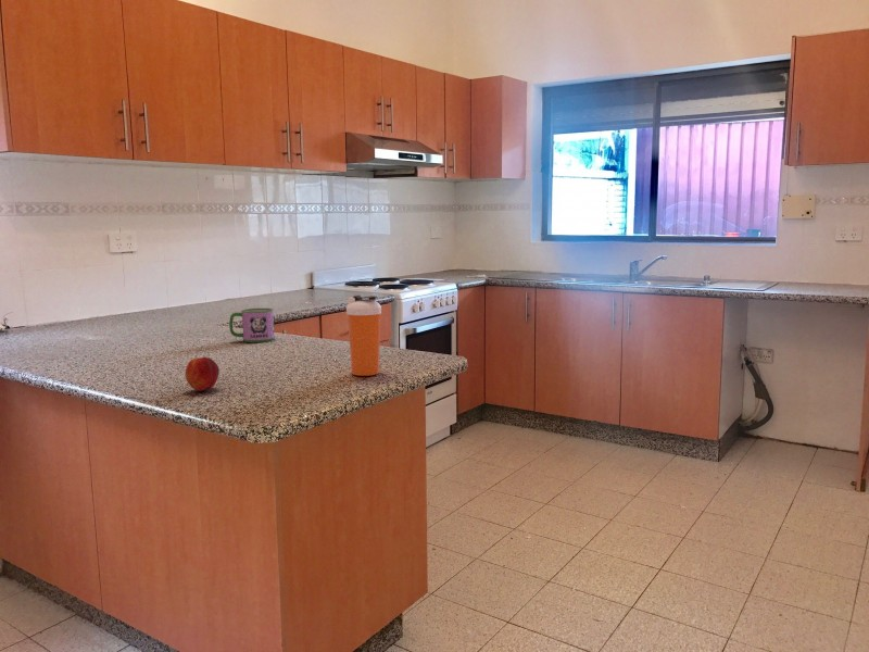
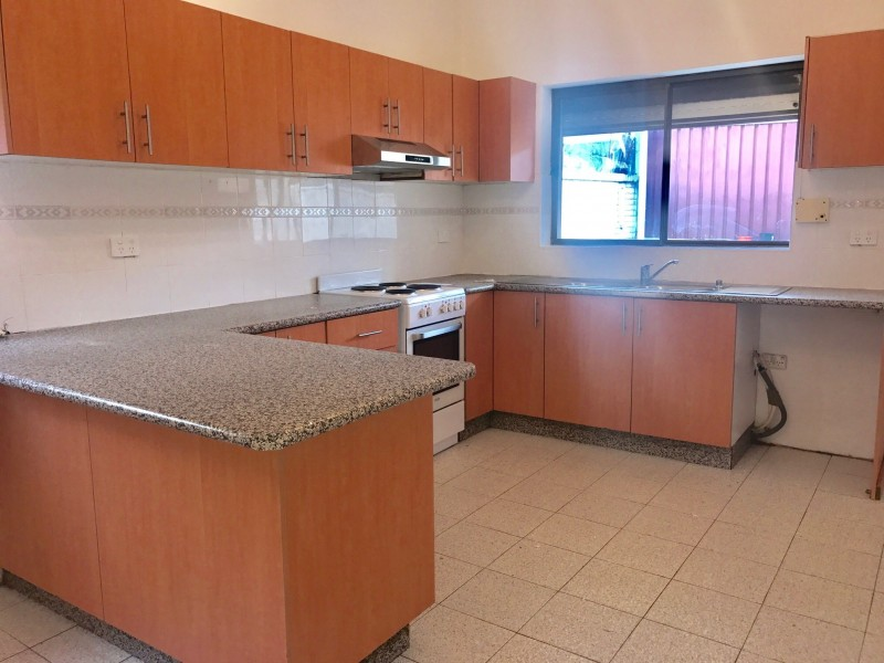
- shaker bottle (364, 335)
- peach (202, 373)
- mug (251, 325)
